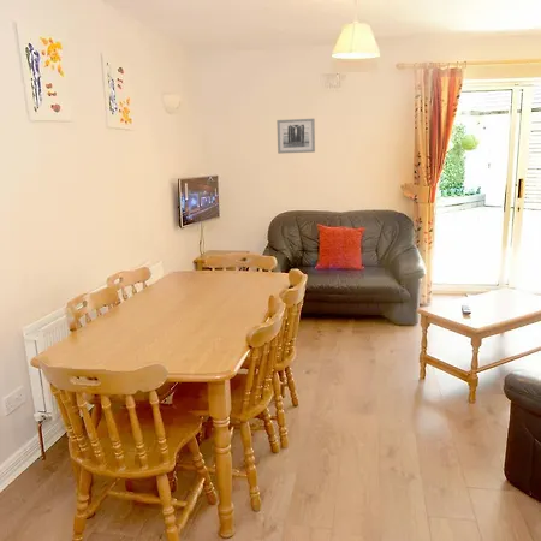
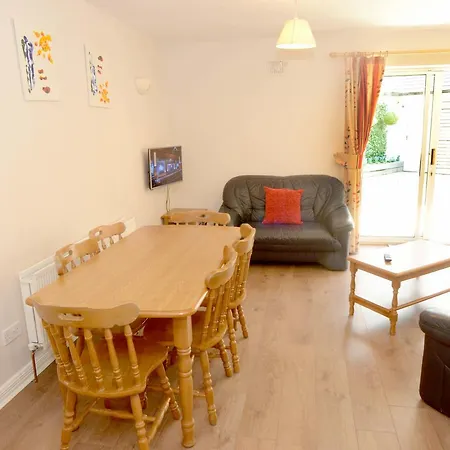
- wall art (296, 136)
